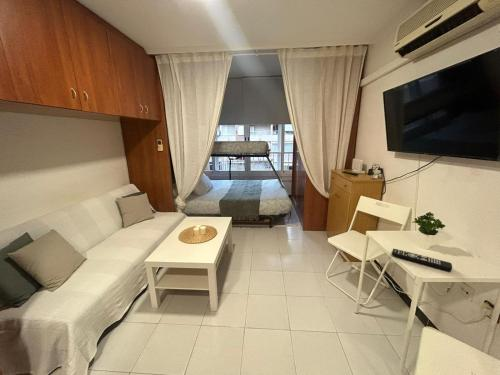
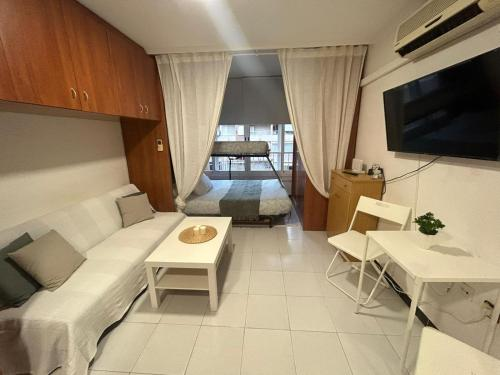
- remote control (419, 259)
